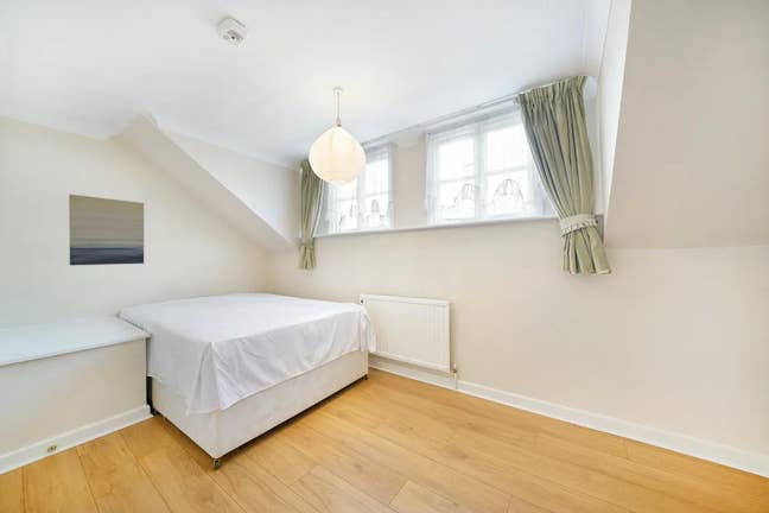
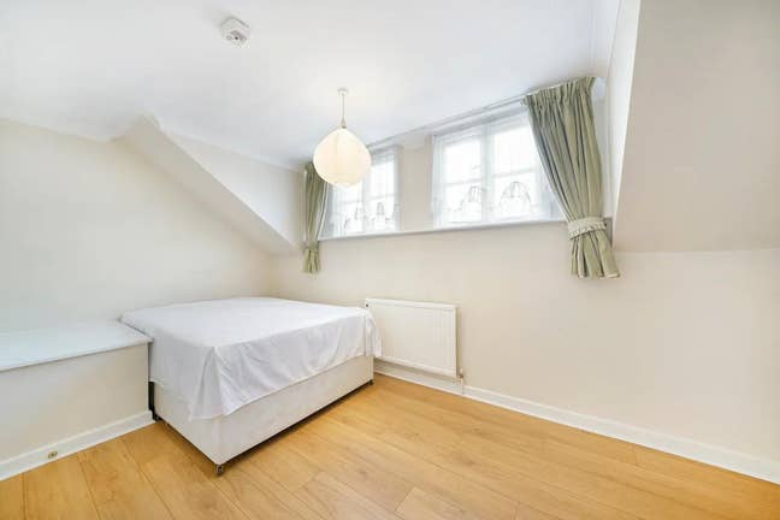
- wall art (109, 232)
